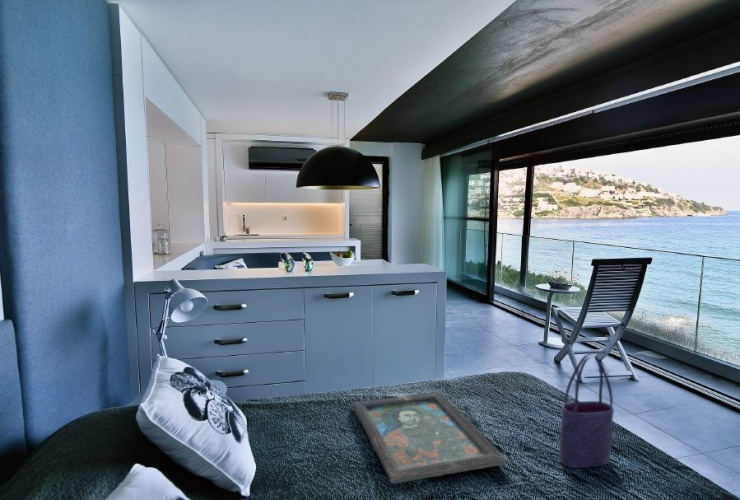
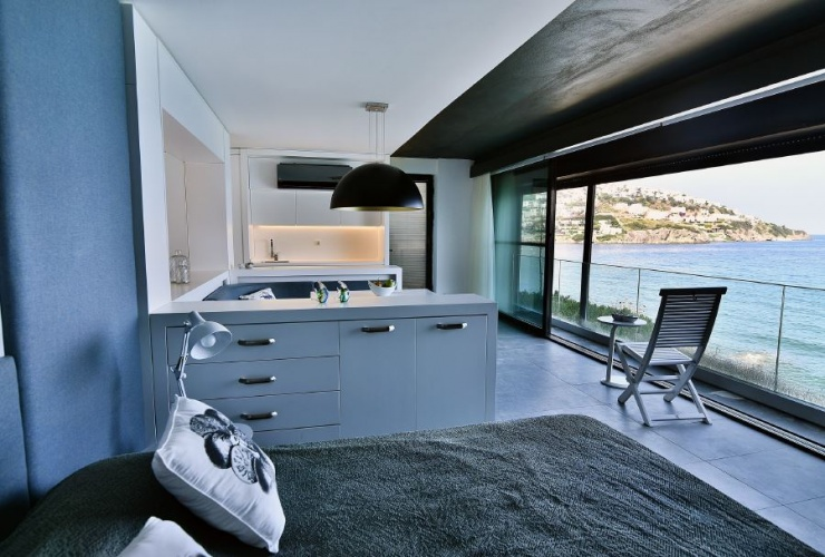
- decorative tray (419, 429)
- tote bag (587, 408)
